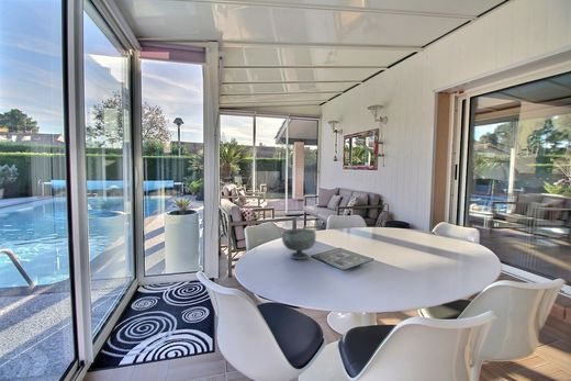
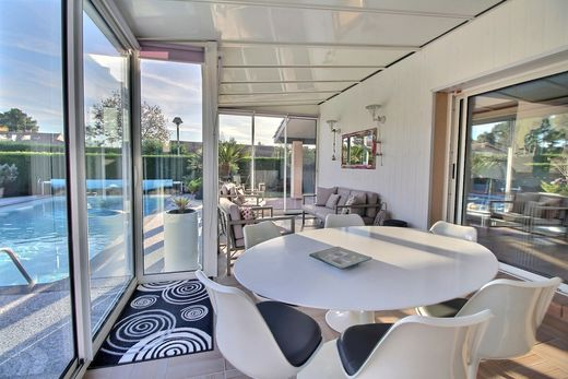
- bowl (298, 244)
